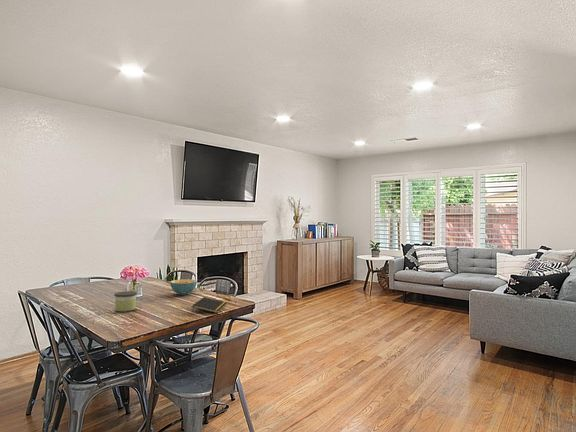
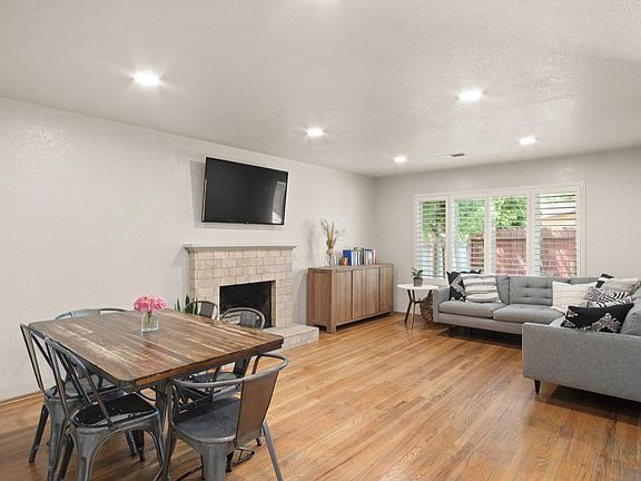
- candle (125, 301)
- notepad (210, 304)
- cereal bowl (183, 287)
